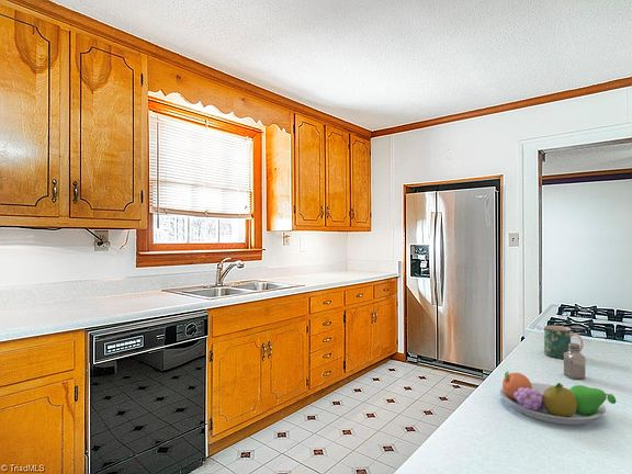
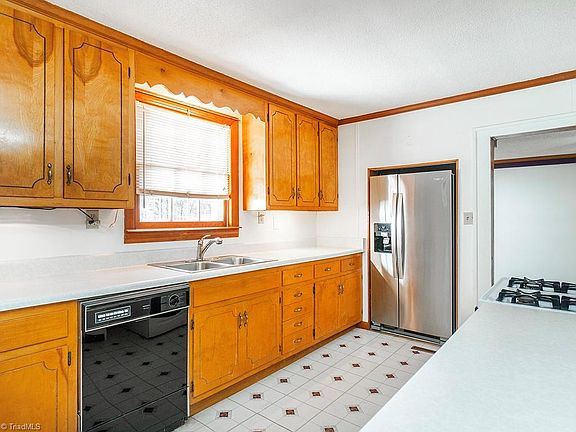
- saltshaker (574, 360)
- mug (563, 342)
- fruit bowl (553, 391)
